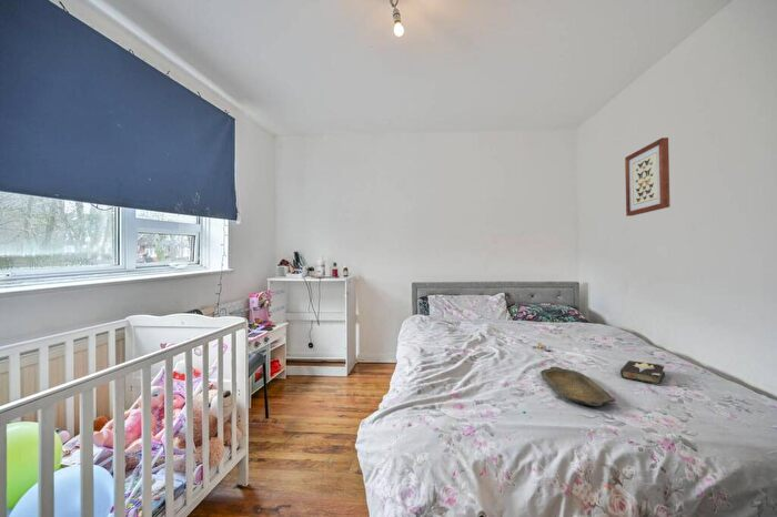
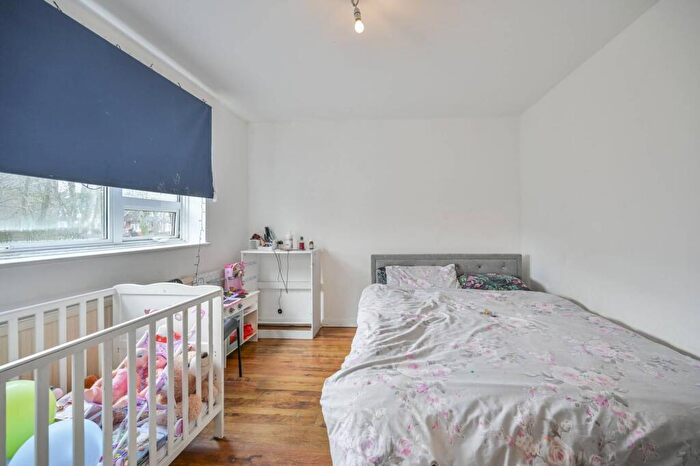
- serving tray (572, 385)
- wall art (645, 180)
- hardback book (643, 371)
